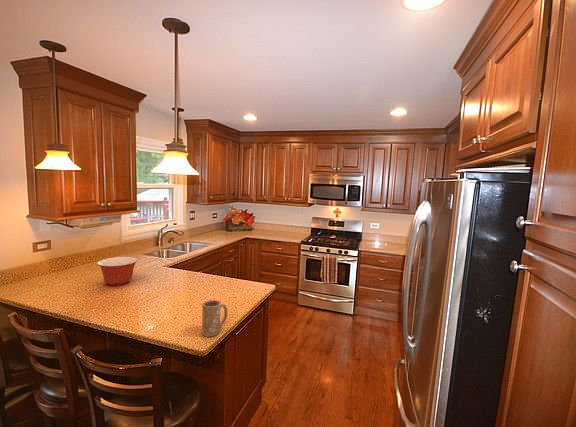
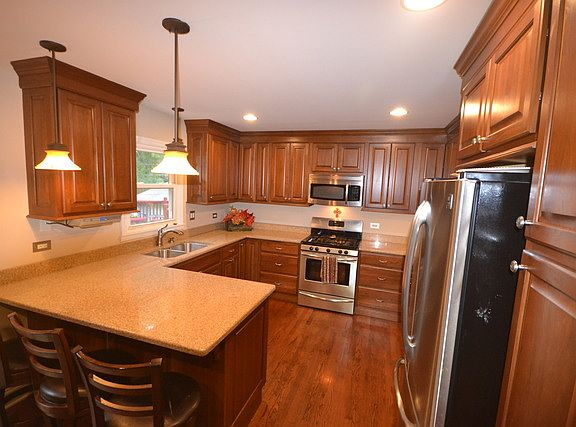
- mug (213, 315)
- mixing bowl (118, 271)
